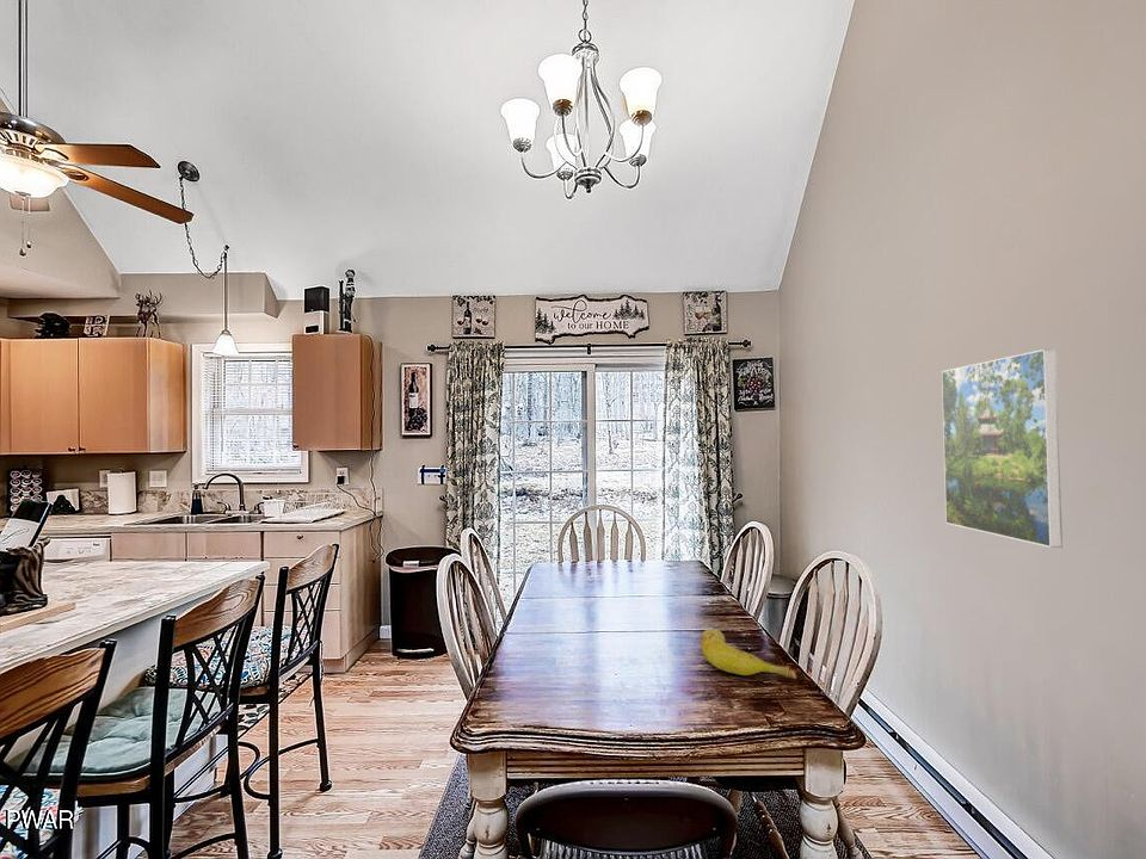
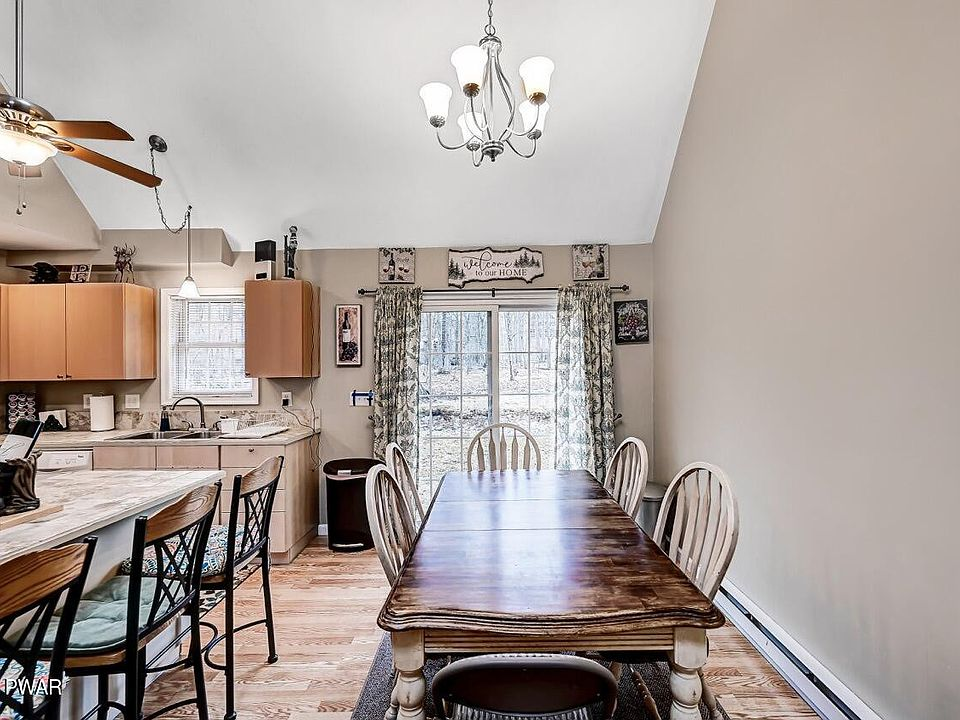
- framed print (993, 447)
- banana (738, 649)
